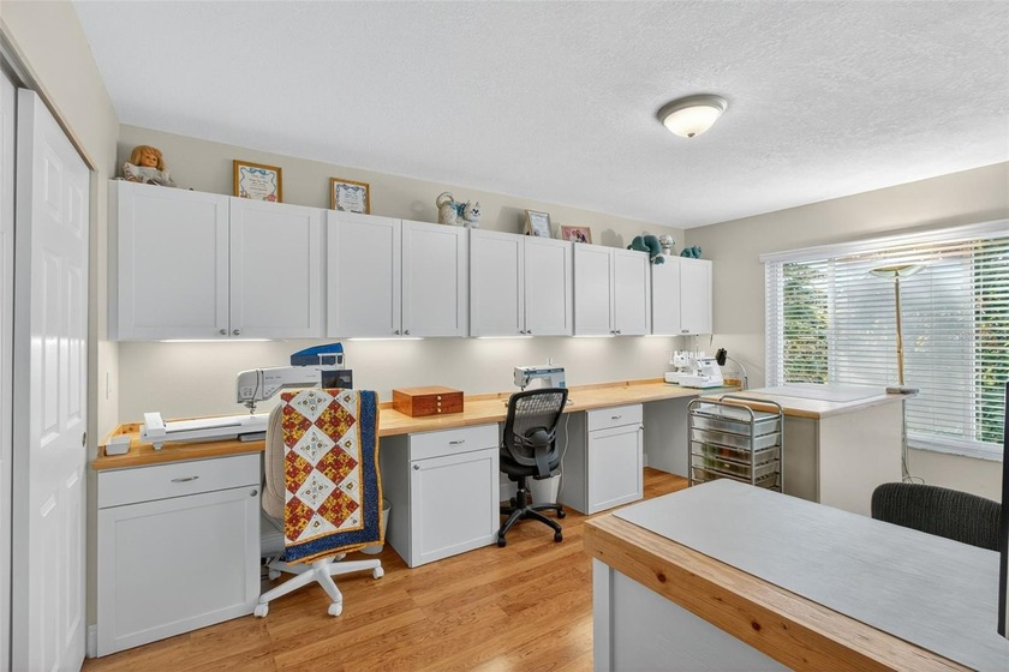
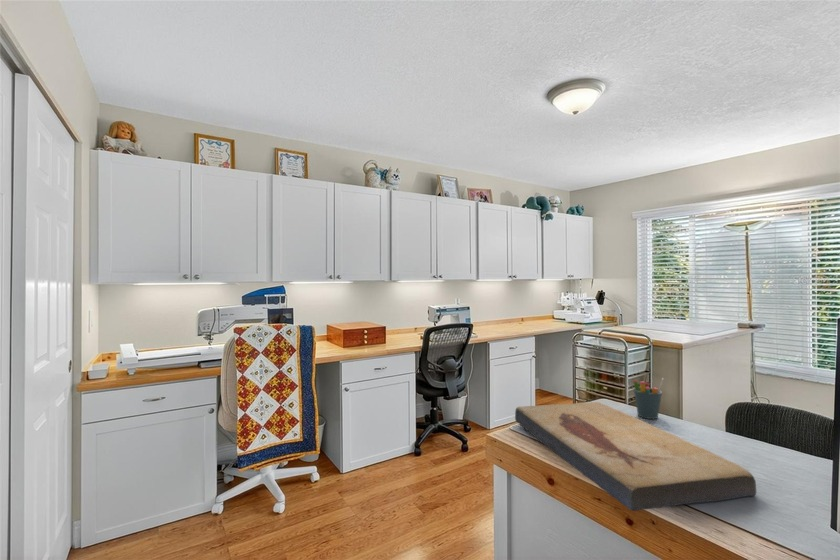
+ pen holder (647, 396)
+ fish fossil (610, 441)
